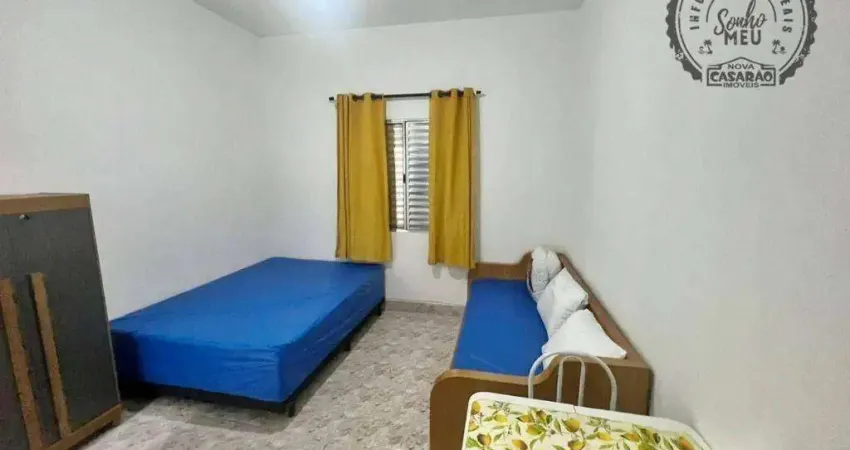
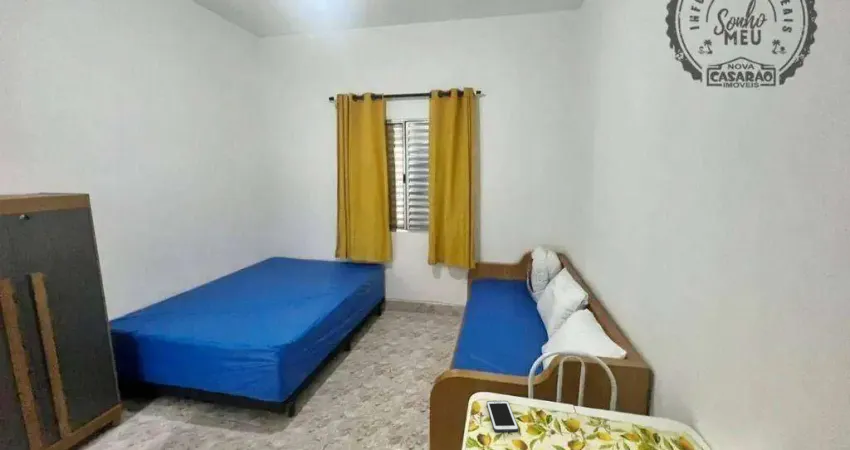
+ cell phone (501, 415)
